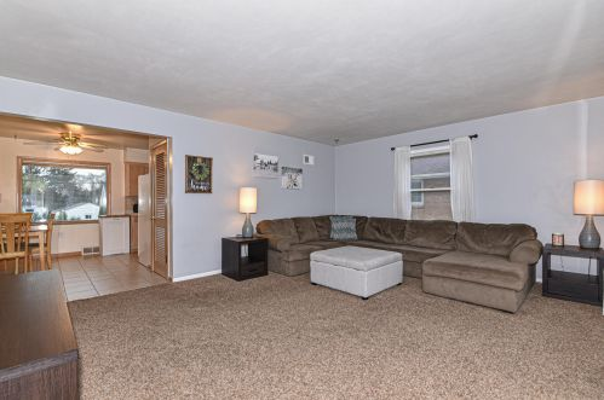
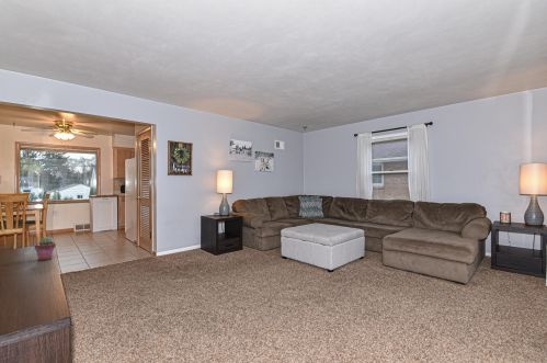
+ potted succulent (45, 248)
